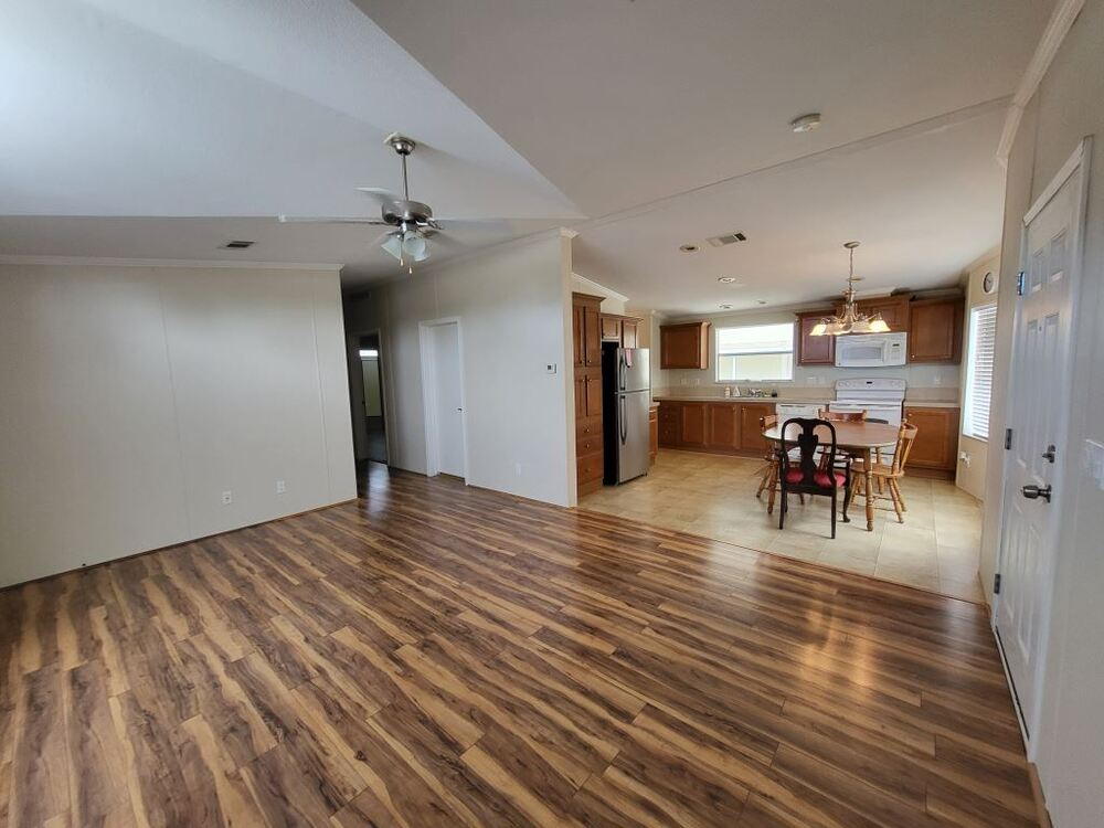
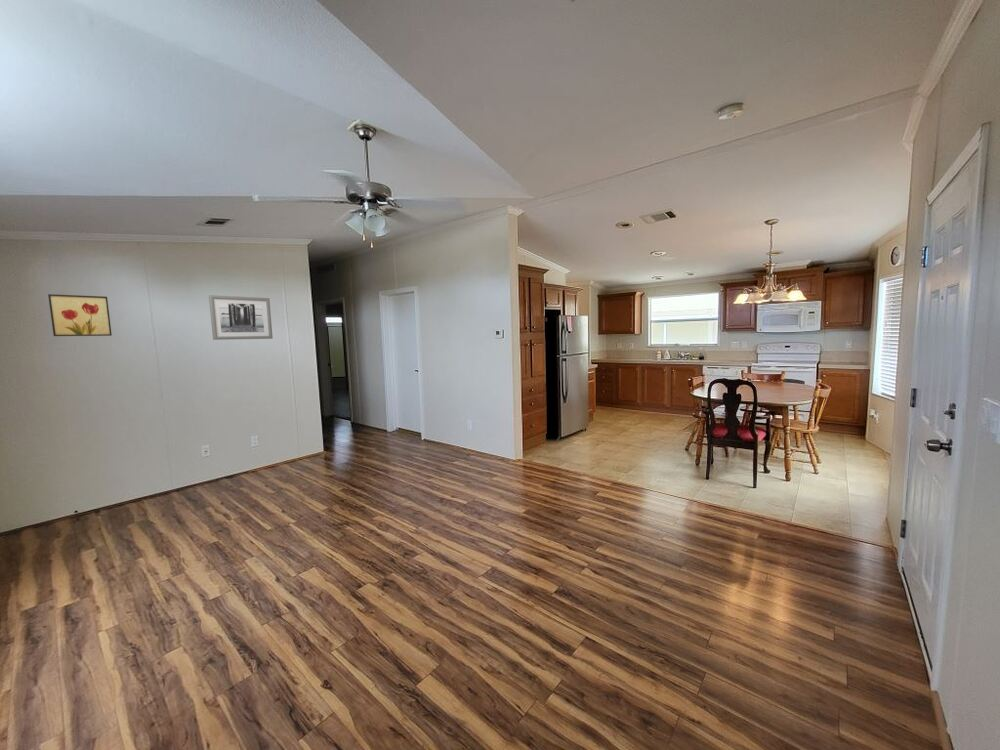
+ wall art (81, 315)
+ wall art (242, 318)
